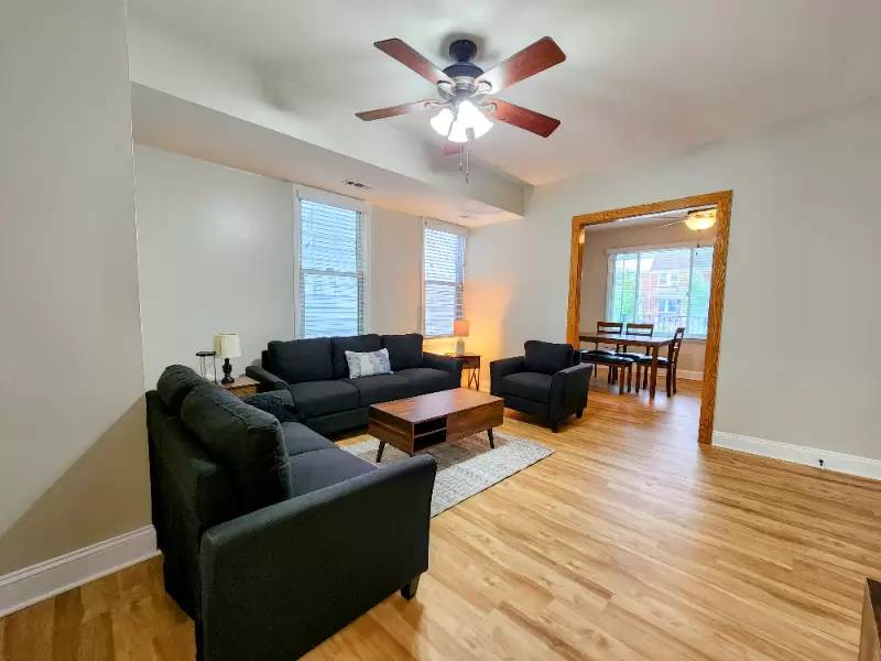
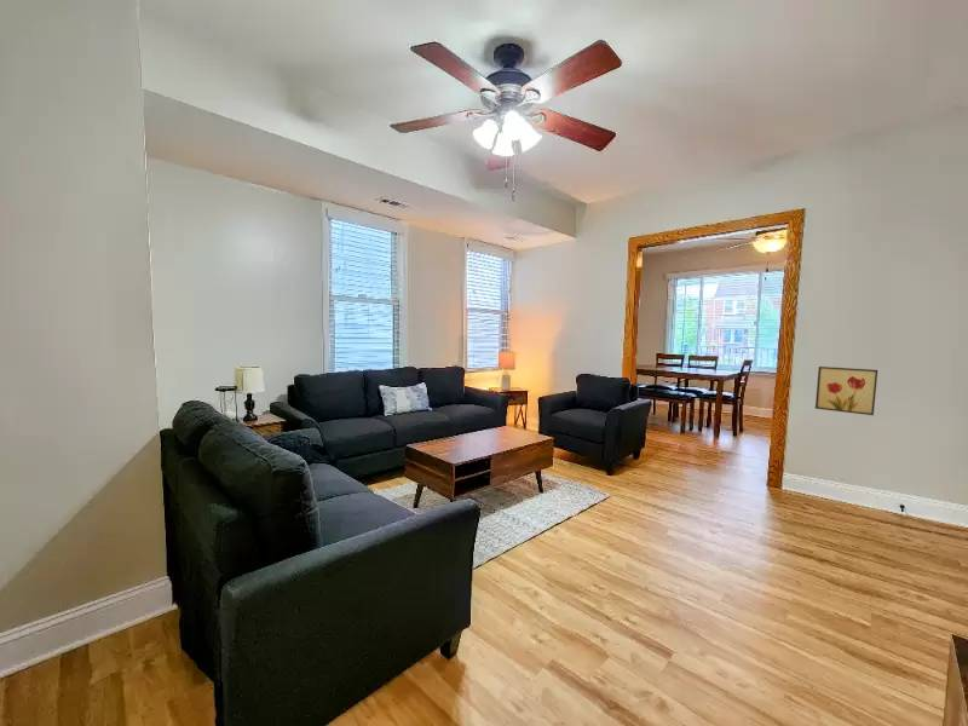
+ wall art (845, 390)
